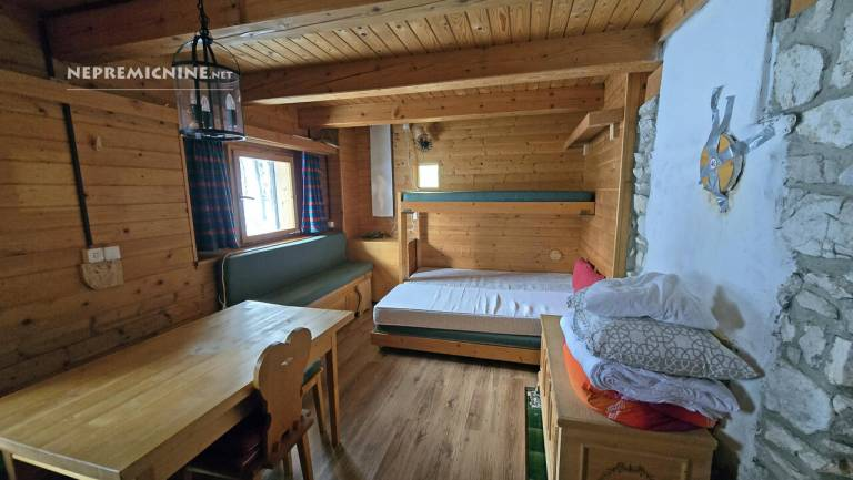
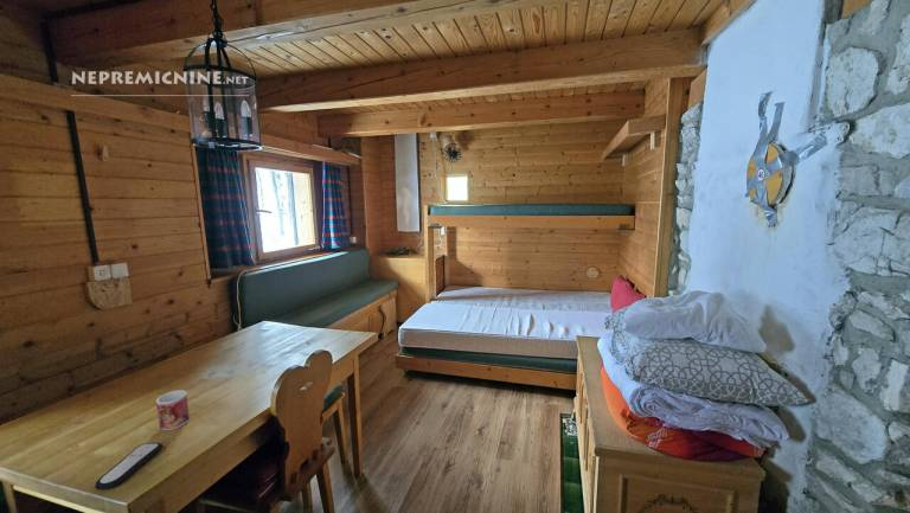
+ mug (177, 406)
+ remote control (129, 463)
